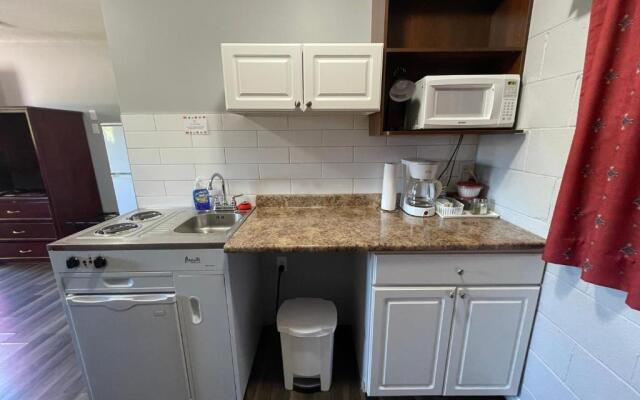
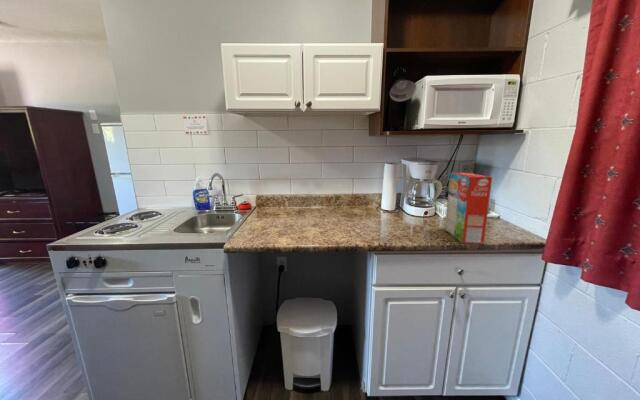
+ cereal box (465, 206)
